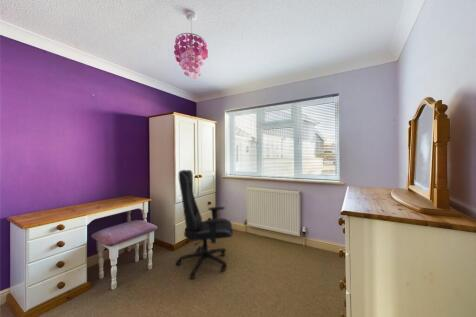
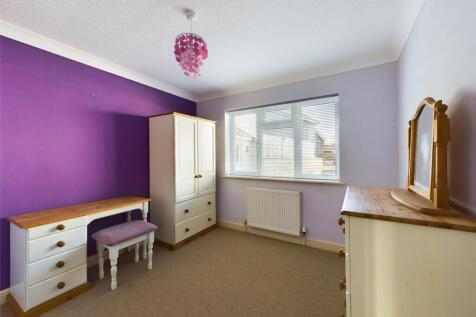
- office chair (201, 217)
